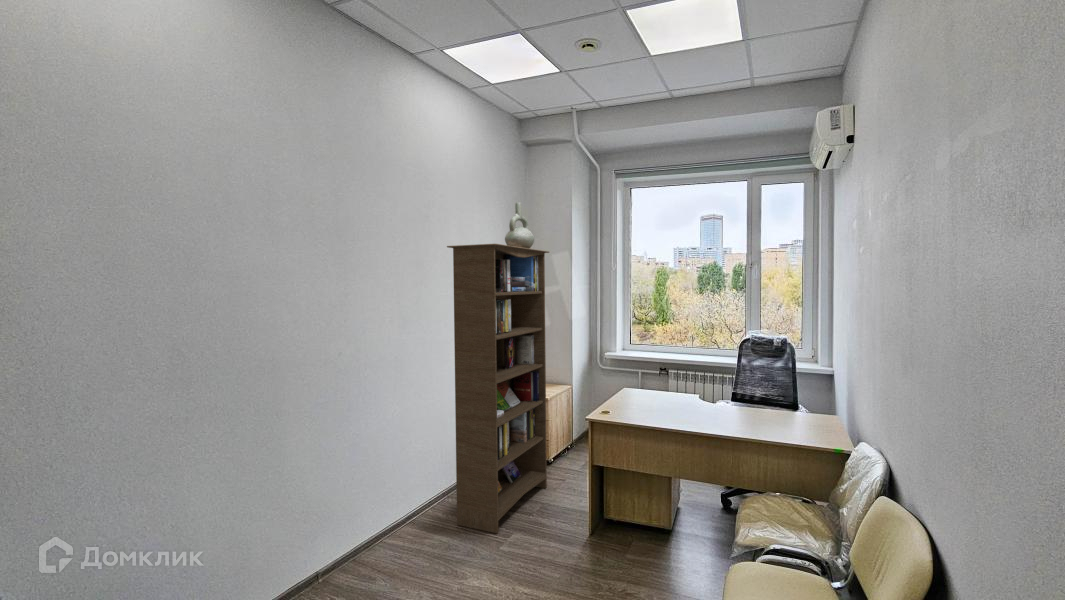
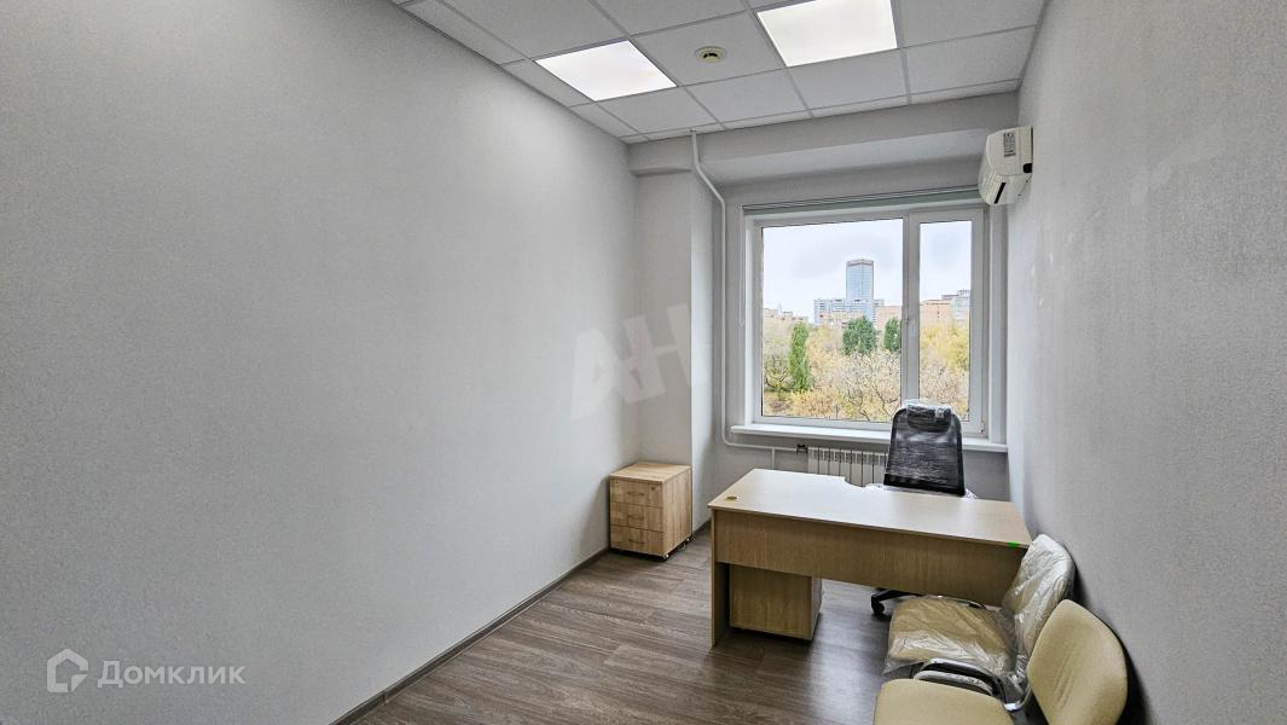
- decorative vase (519, 227)
- bookcase (504, 377)
